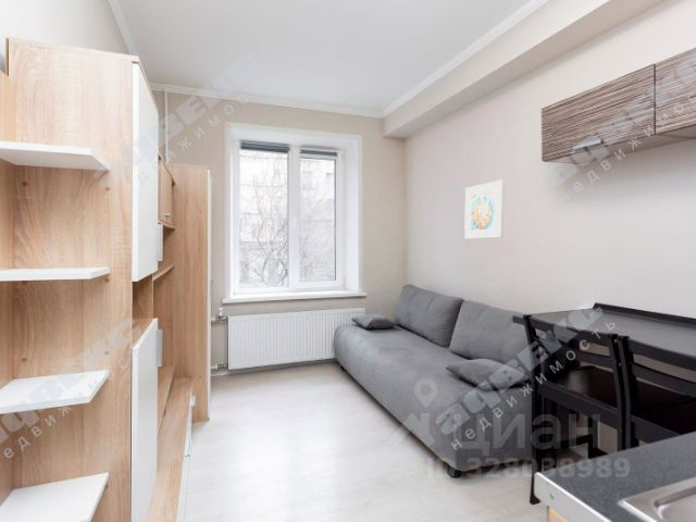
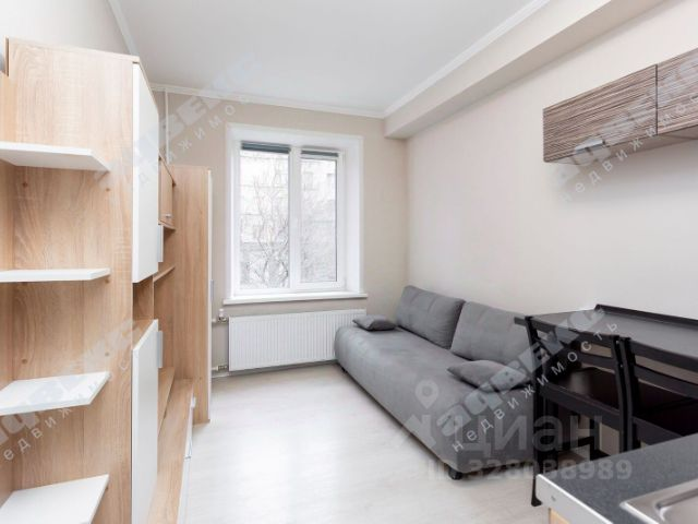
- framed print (483, 211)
